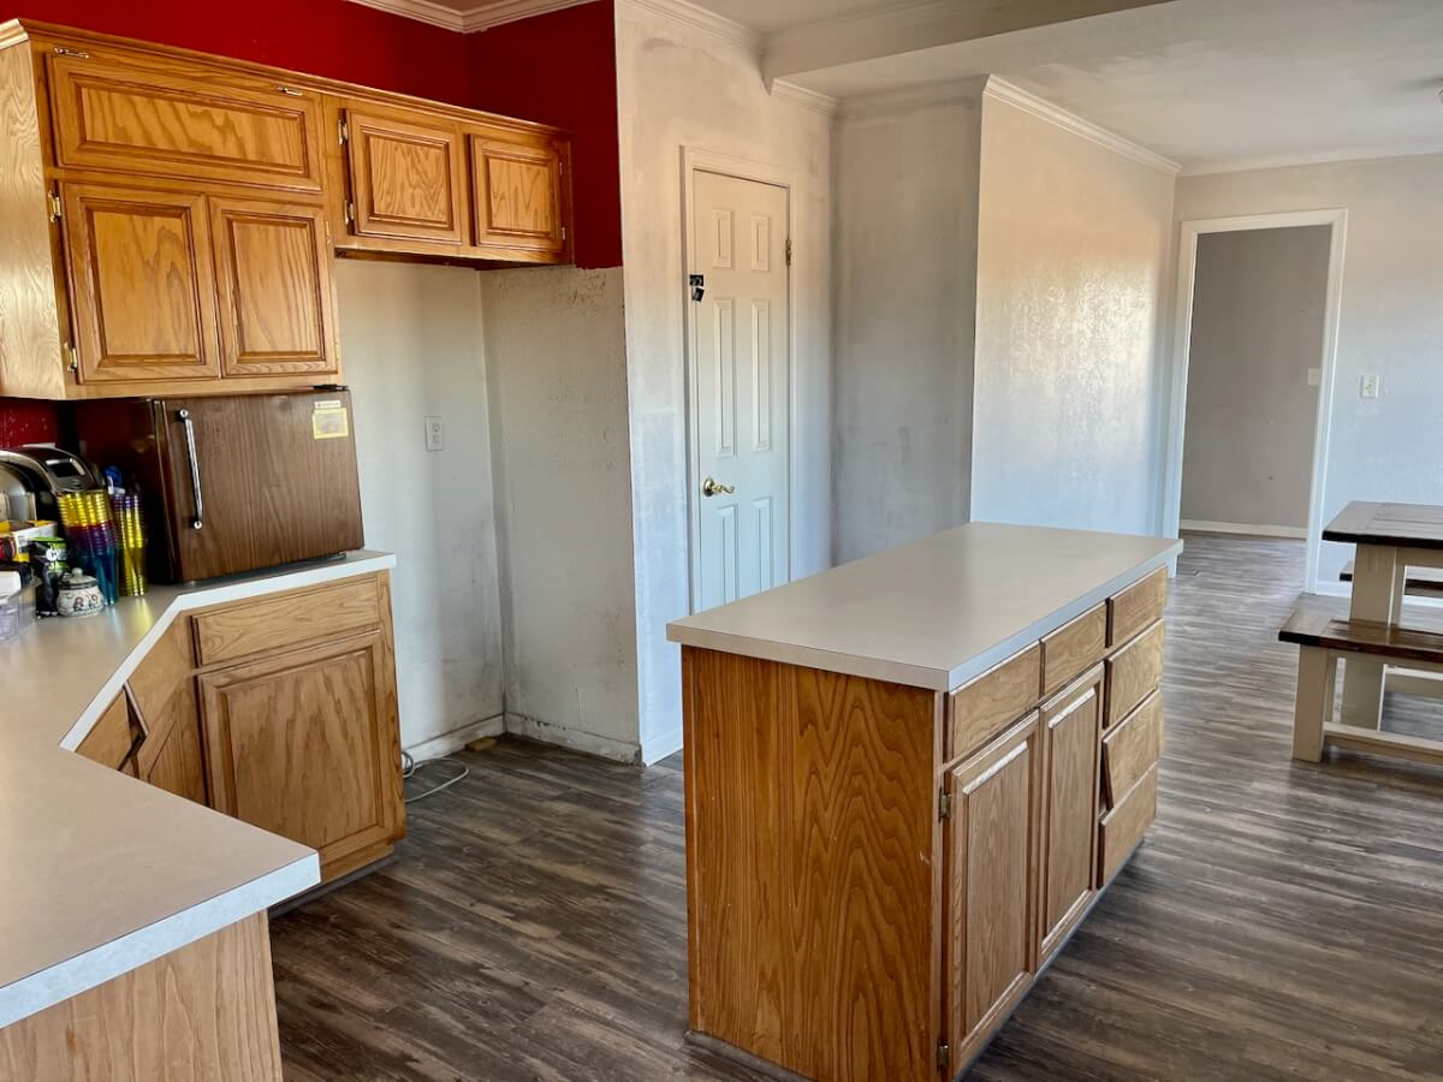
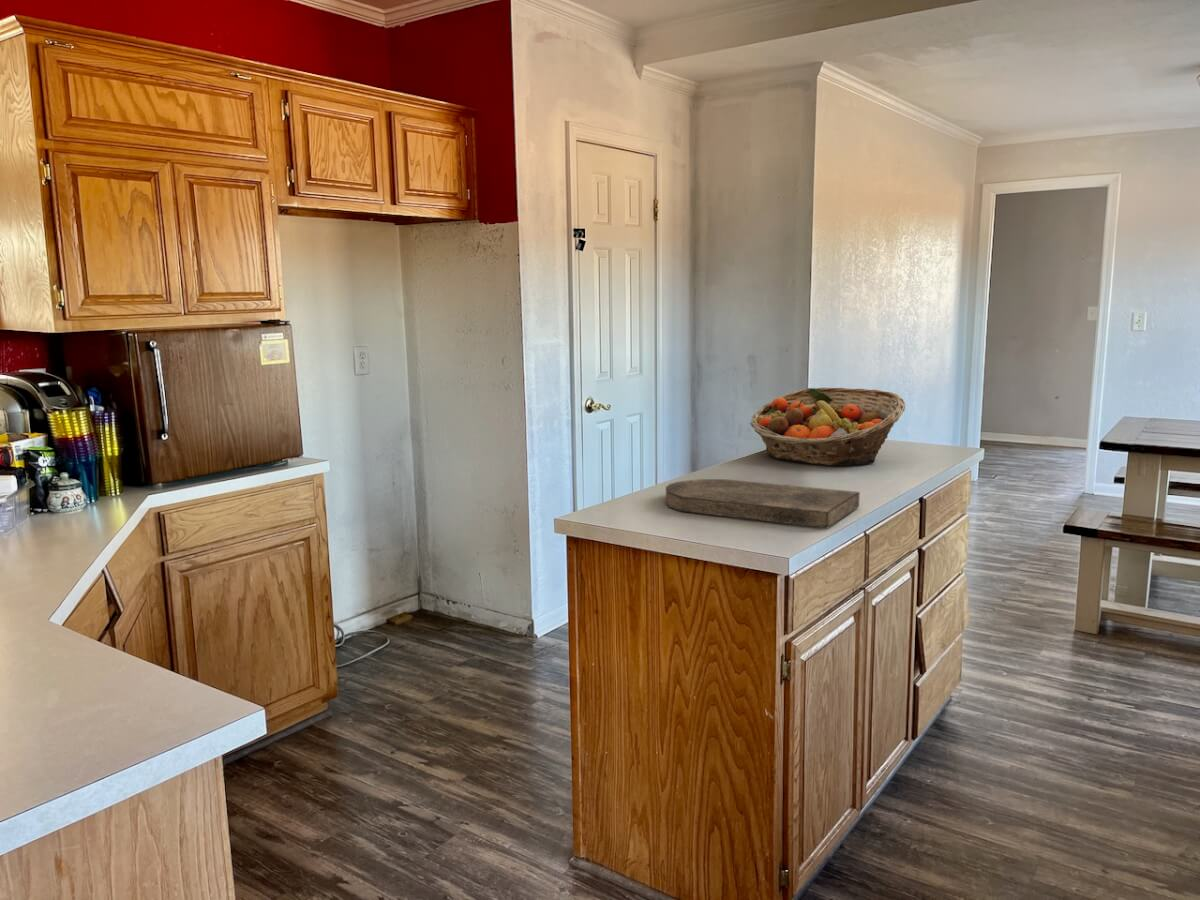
+ cutting board (752, 499)
+ fruit basket (825, 424)
